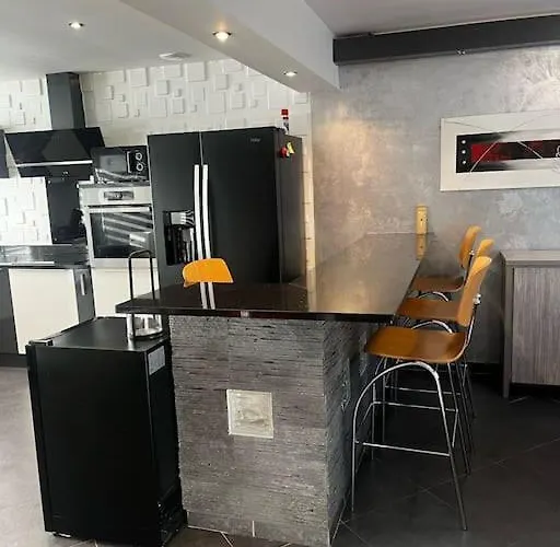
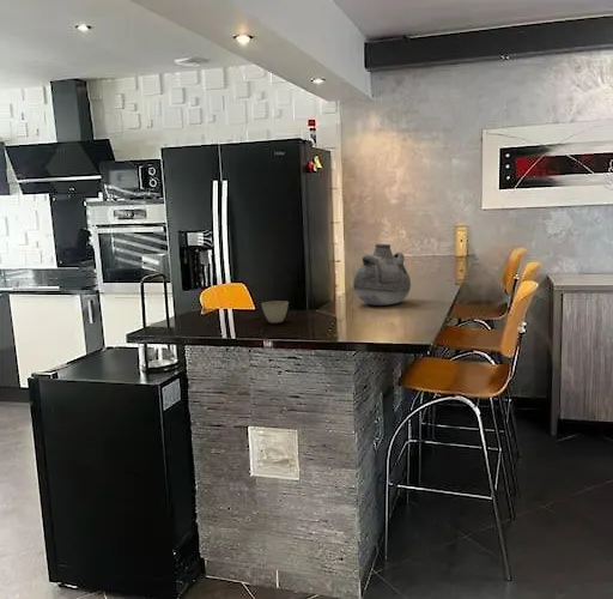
+ vase (381, 273)
+ flower pot (275, 311)
